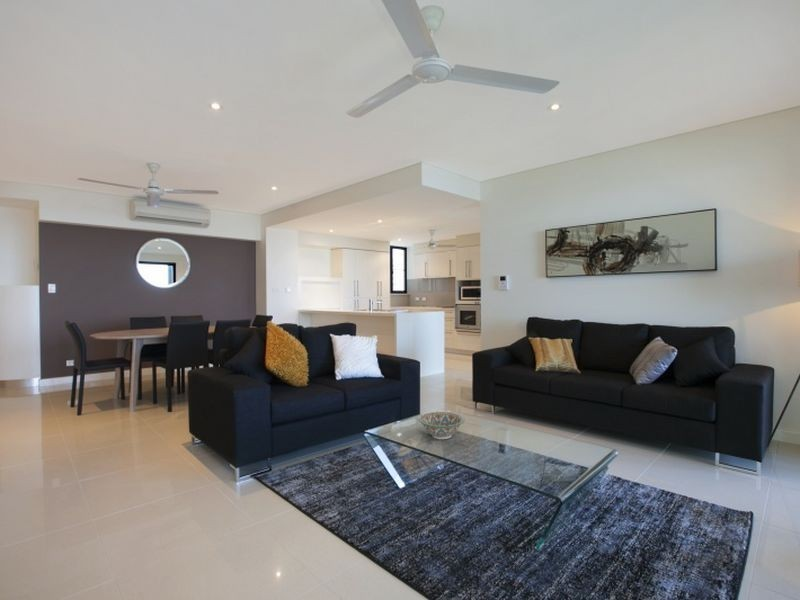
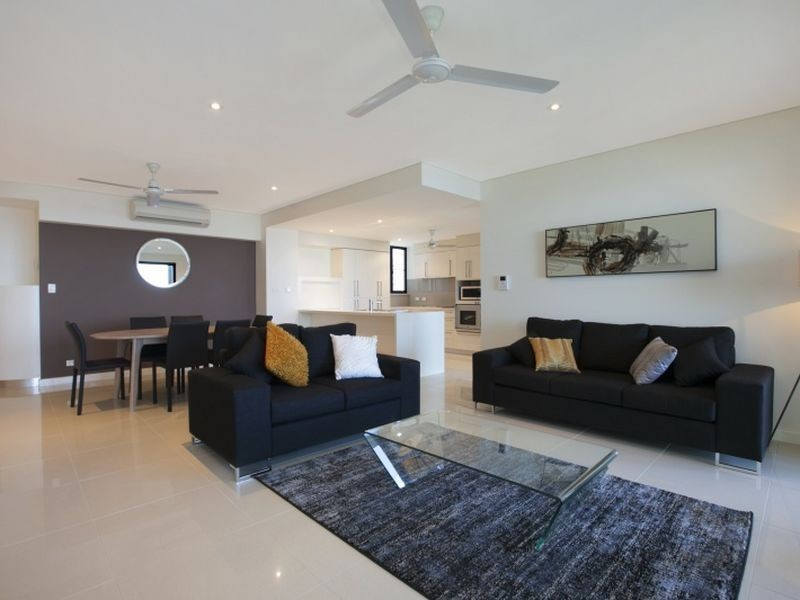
- decorative bowl (441, 427)
